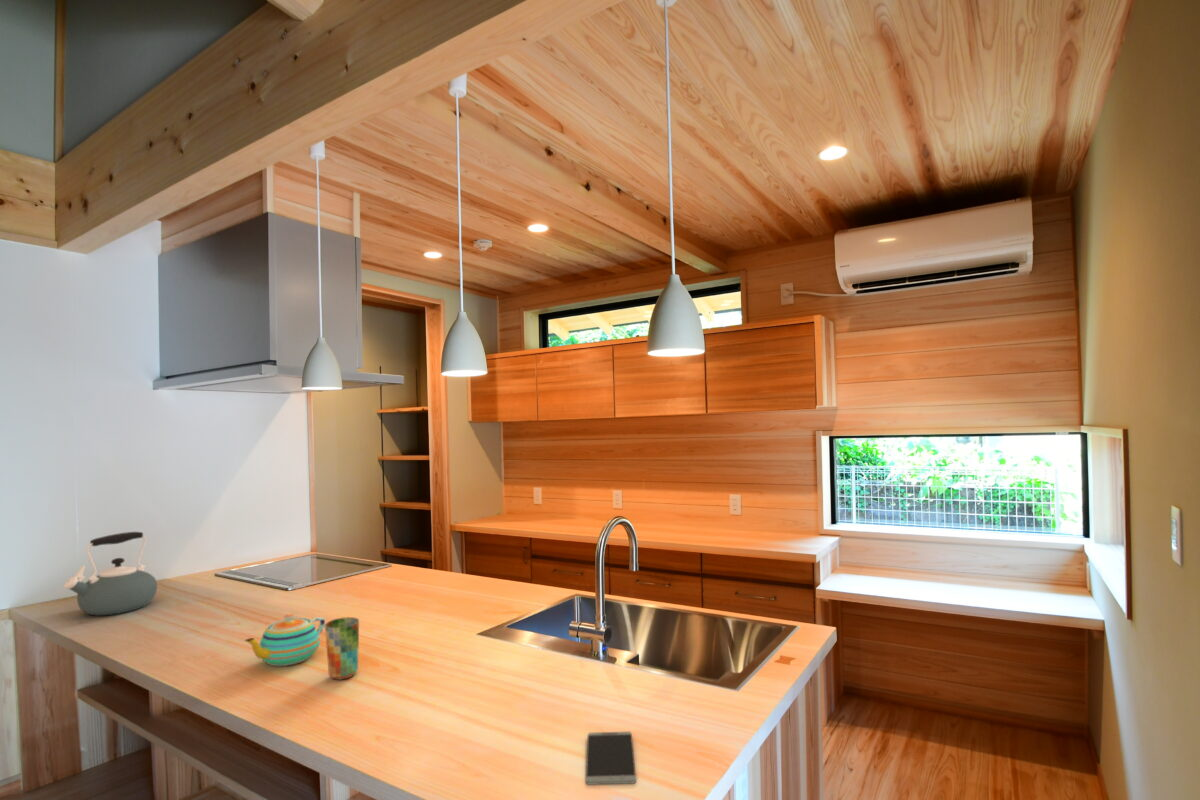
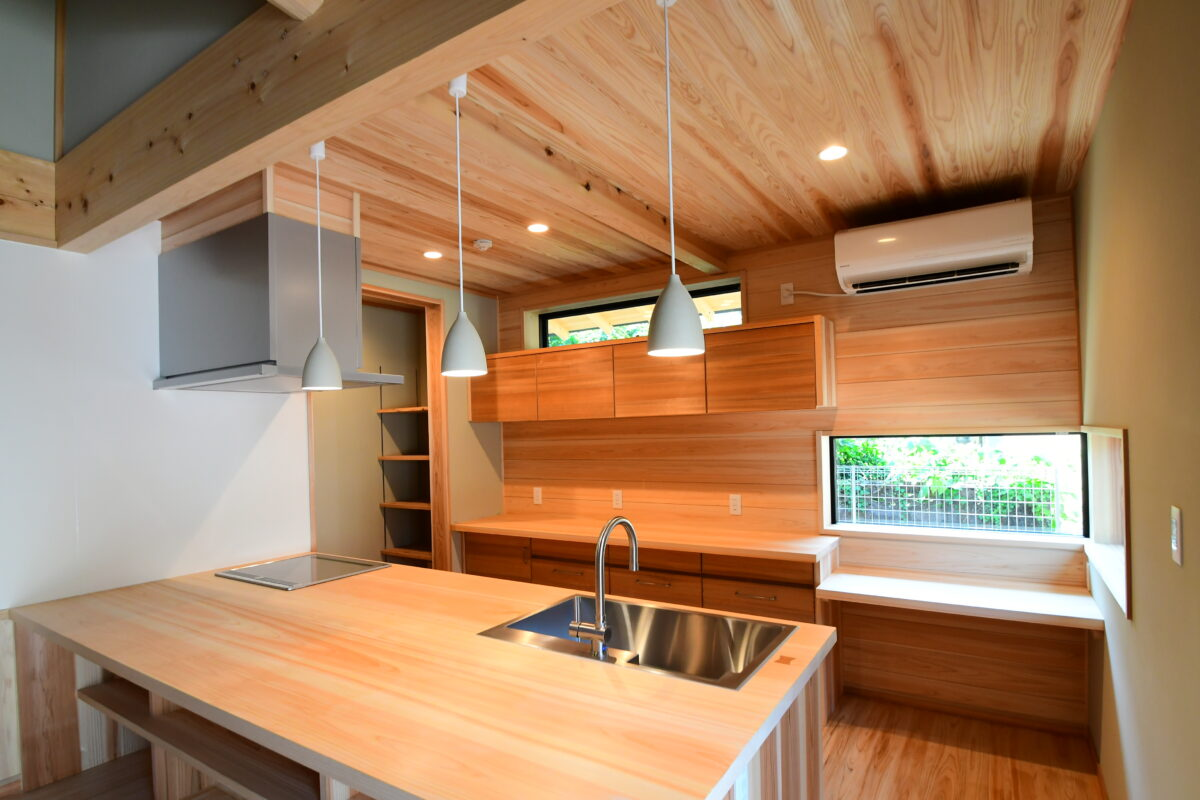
- smartphone (610, 755)
- kettle (110, 572)
- teapot (286, 638)
- cup (342, 648)
